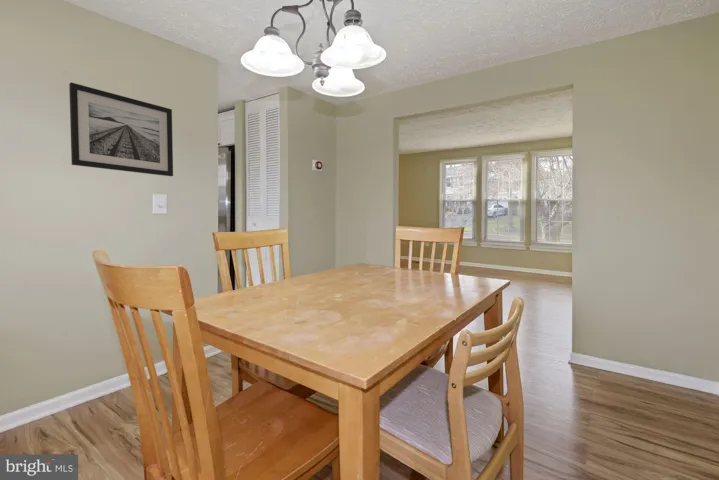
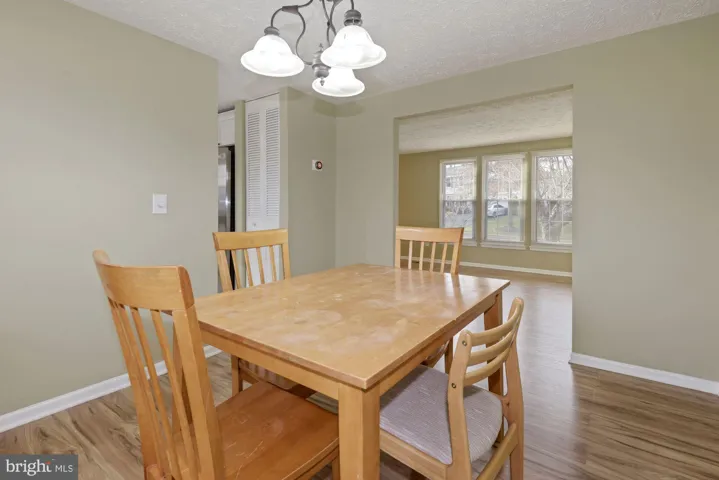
- wall art (126, 134)
